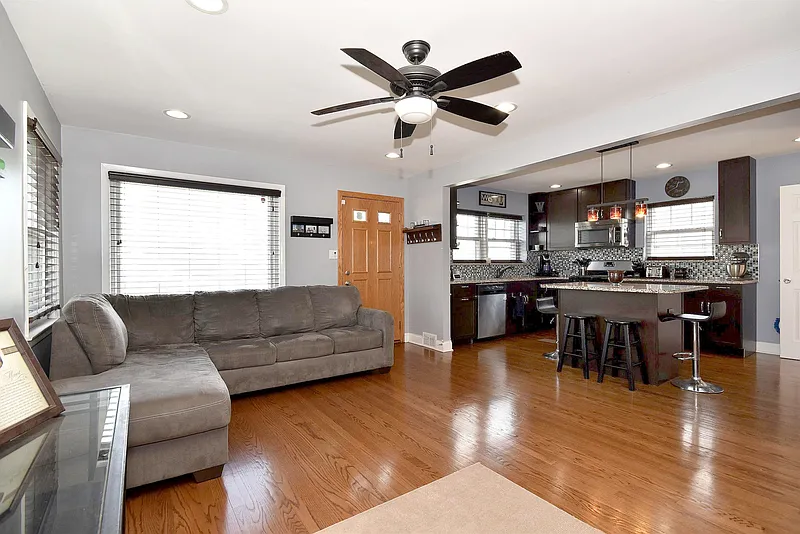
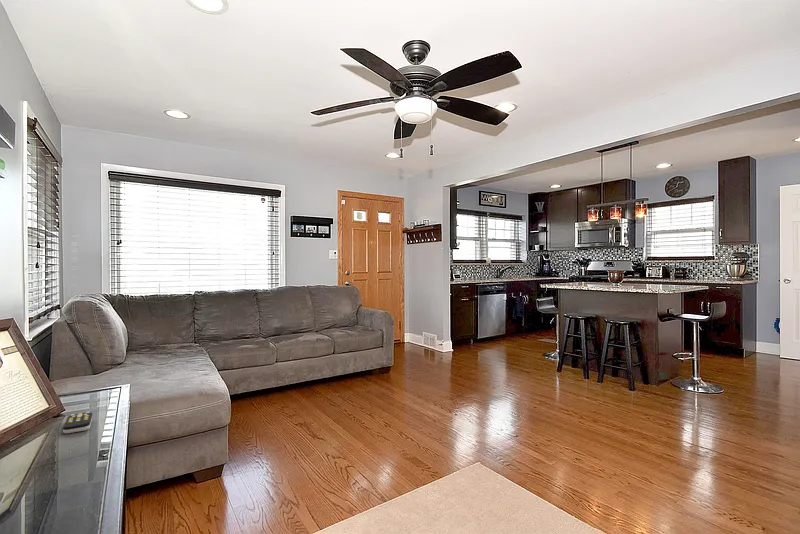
+ remote control (78, 422)
